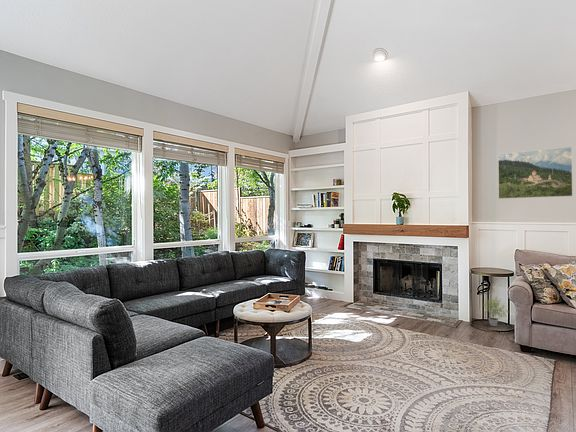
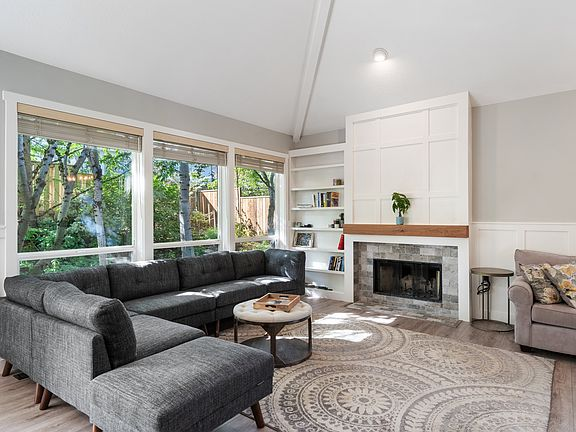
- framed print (533, 174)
- potted plant (495, 309)
